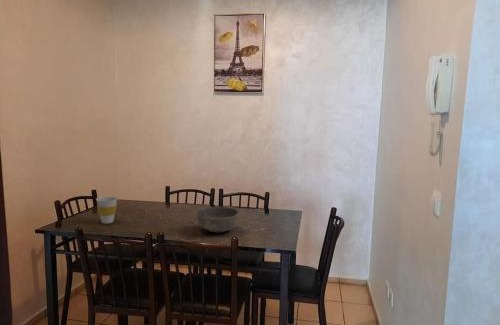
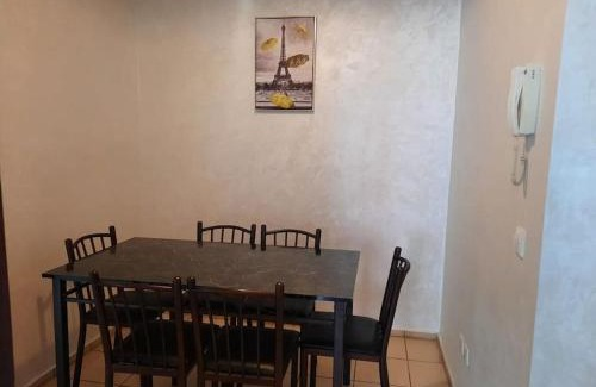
- bowl (217, 221)
- cup (107, 210)
